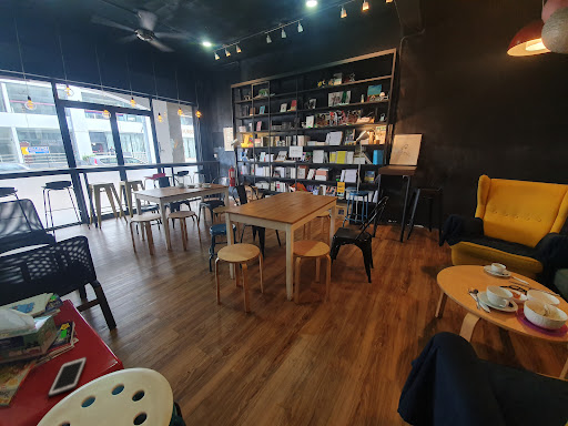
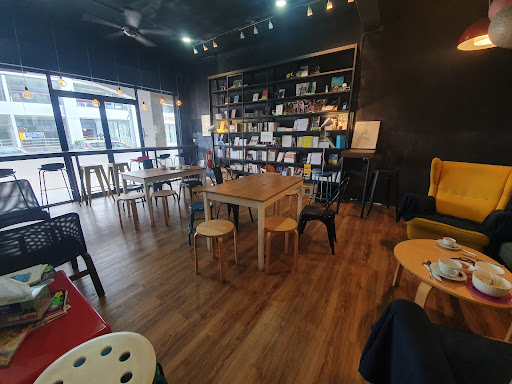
- cell phone (69, 375)
